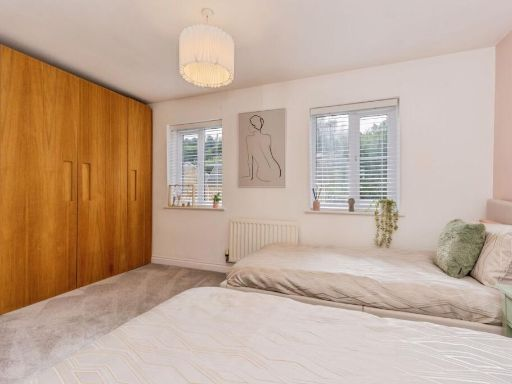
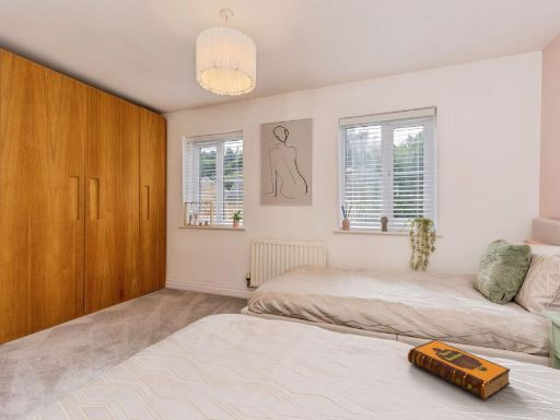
+ hardback book (455, 365)
